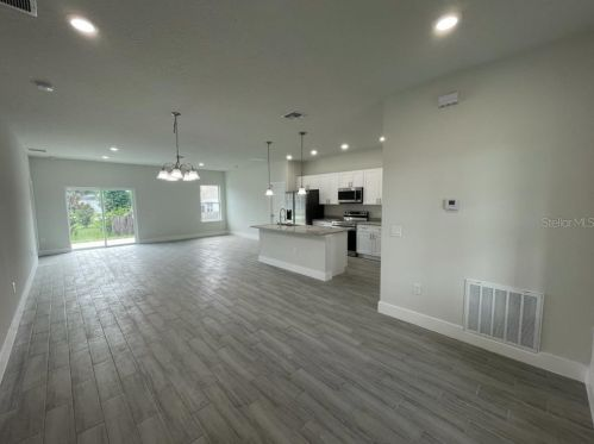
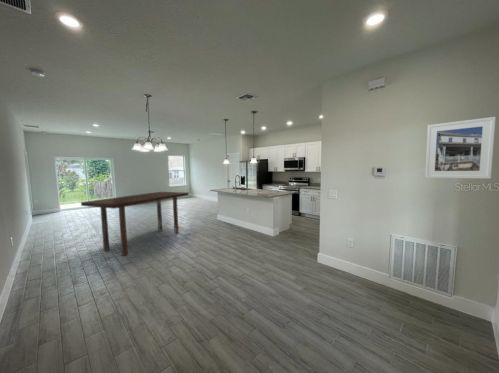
+ dining table (157, 215)
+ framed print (457, 150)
